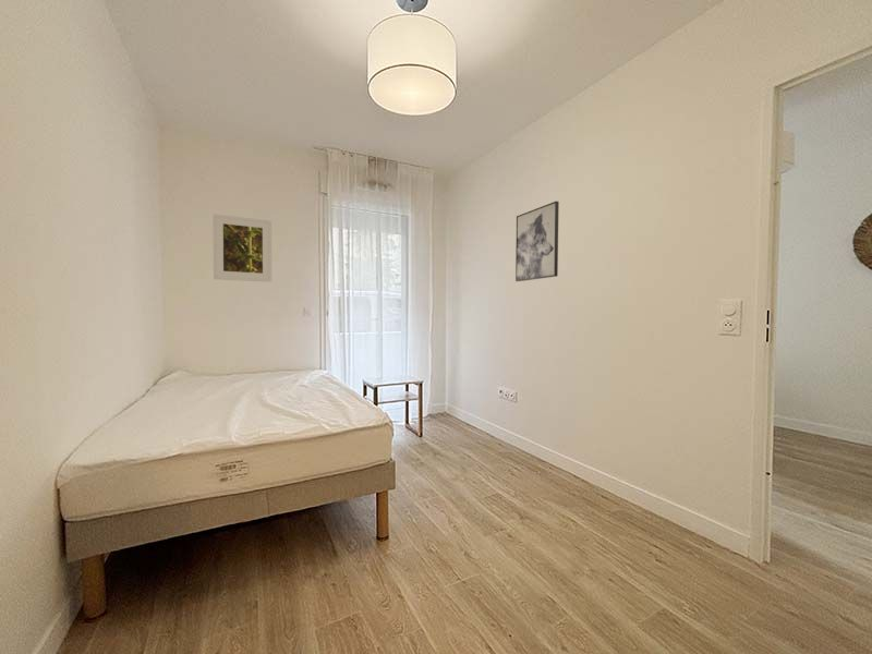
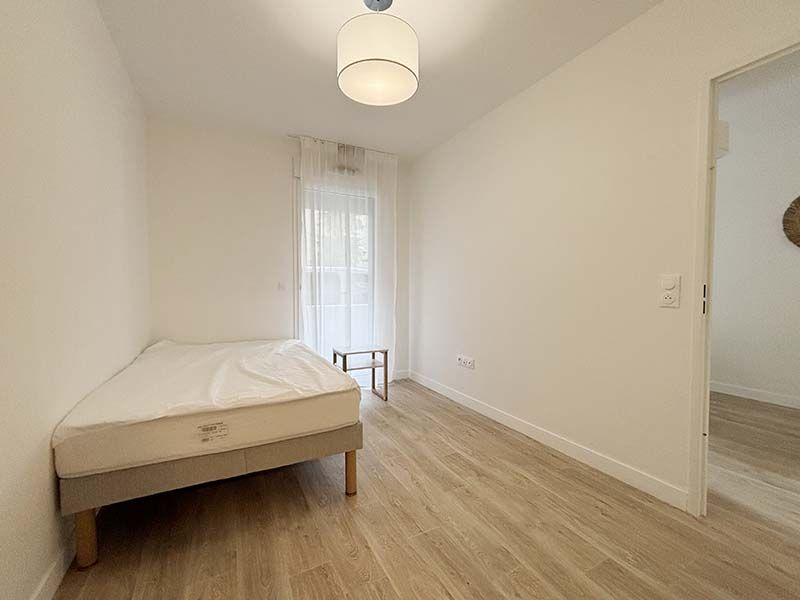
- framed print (243, 249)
- wall art (535, 244)
